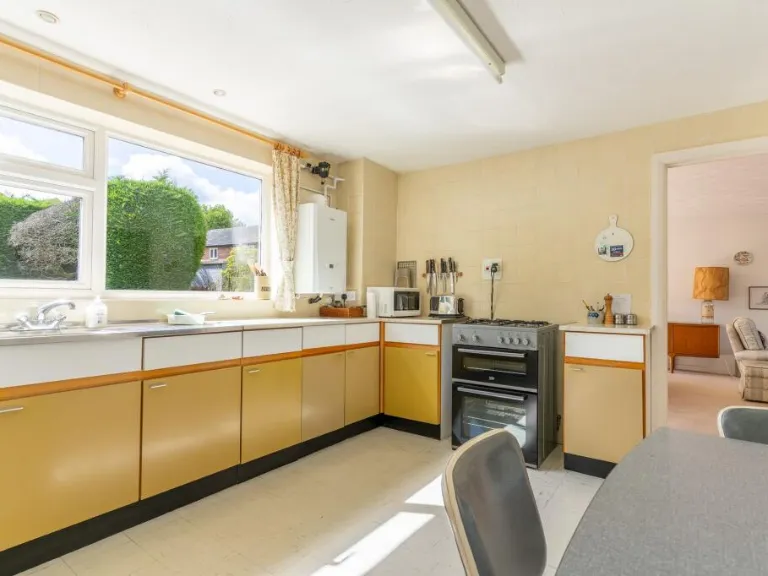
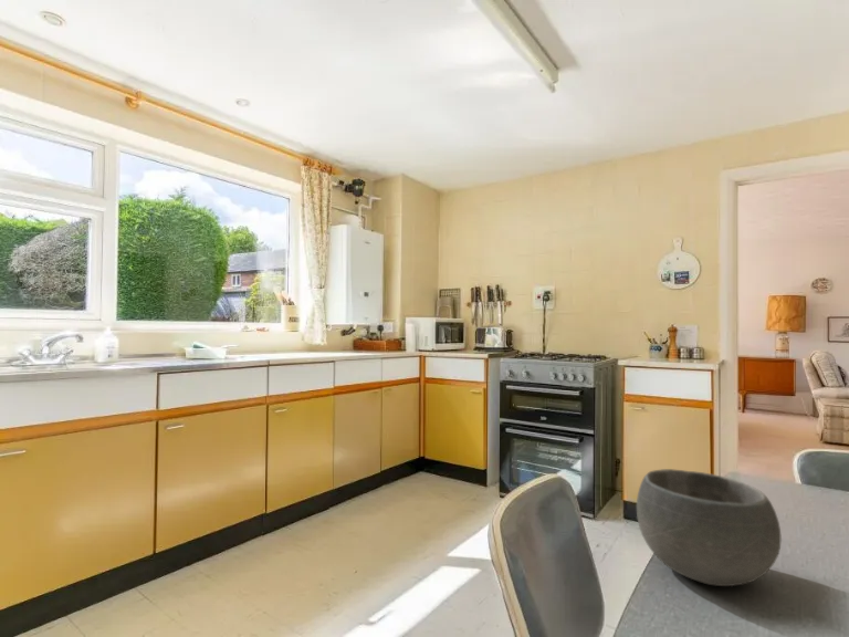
+ bowl (703, 528)
